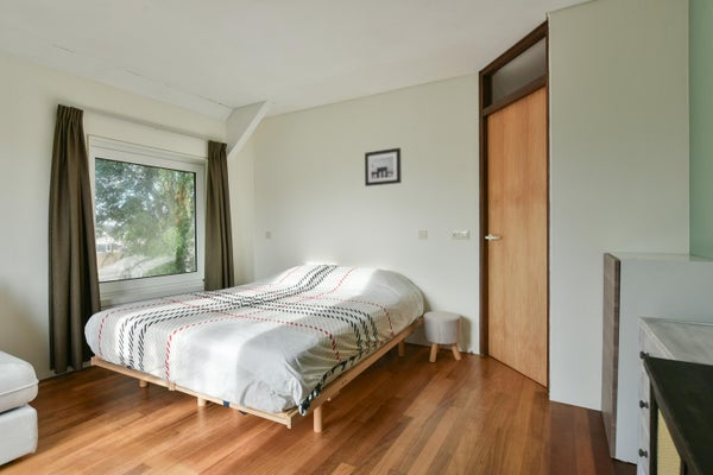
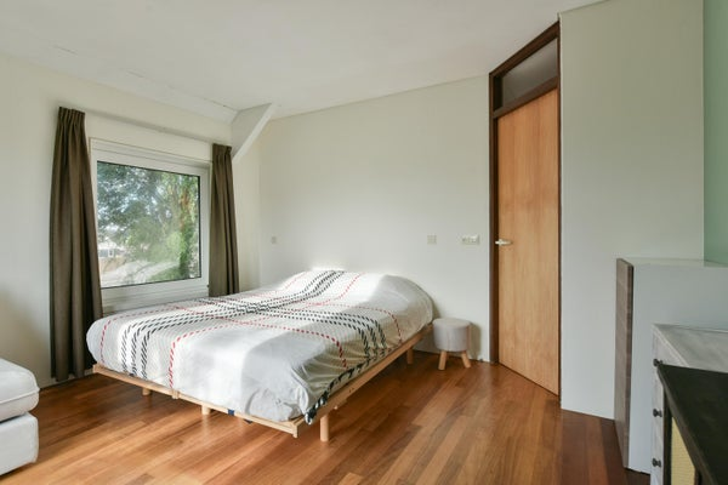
- wall art (381, 167)
